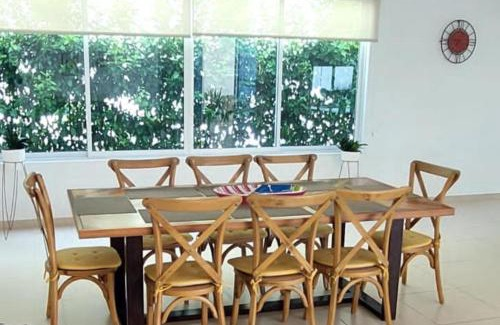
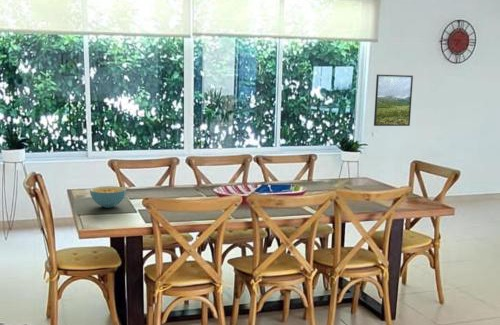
+ cereal bowl (108, 197)
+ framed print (393, 100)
